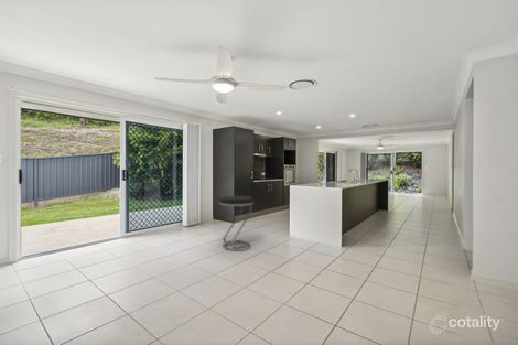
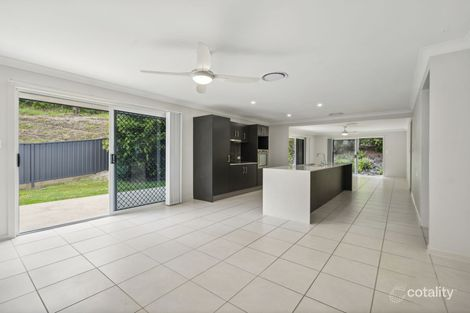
- stool (235, 222)
